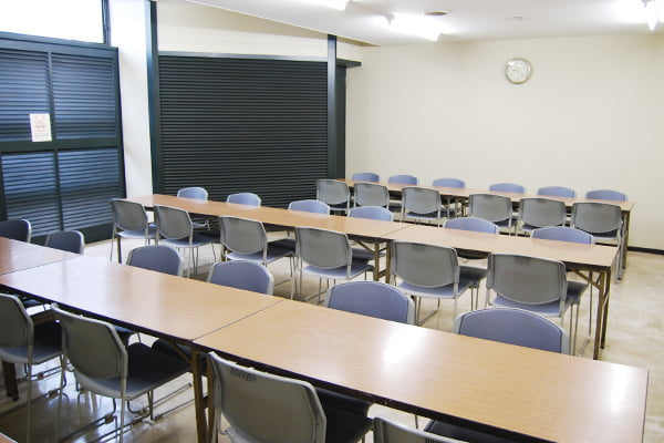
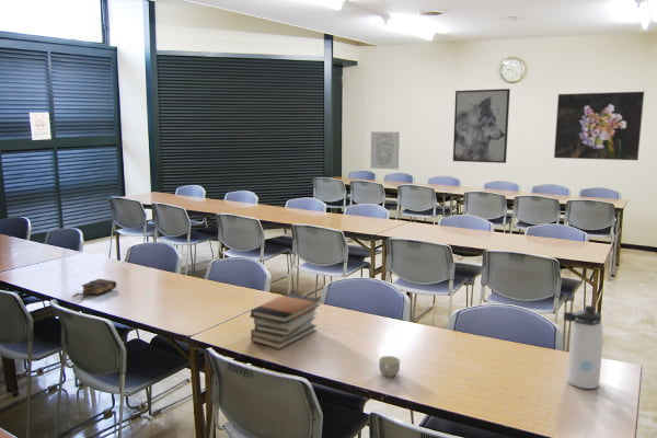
+ cup (388, 368)
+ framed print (597, 126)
+ wall art (480, 126)
+ wall art (384, 150)
+ thermos bottle (581, 345)
+ book (91, 288)
+ book stack (286, 320)
